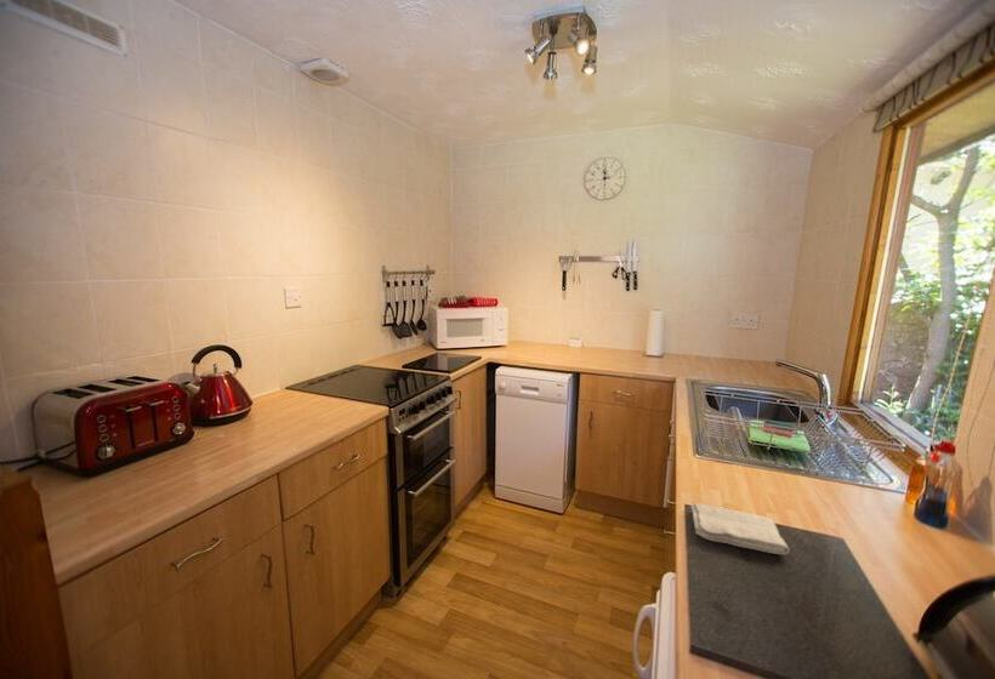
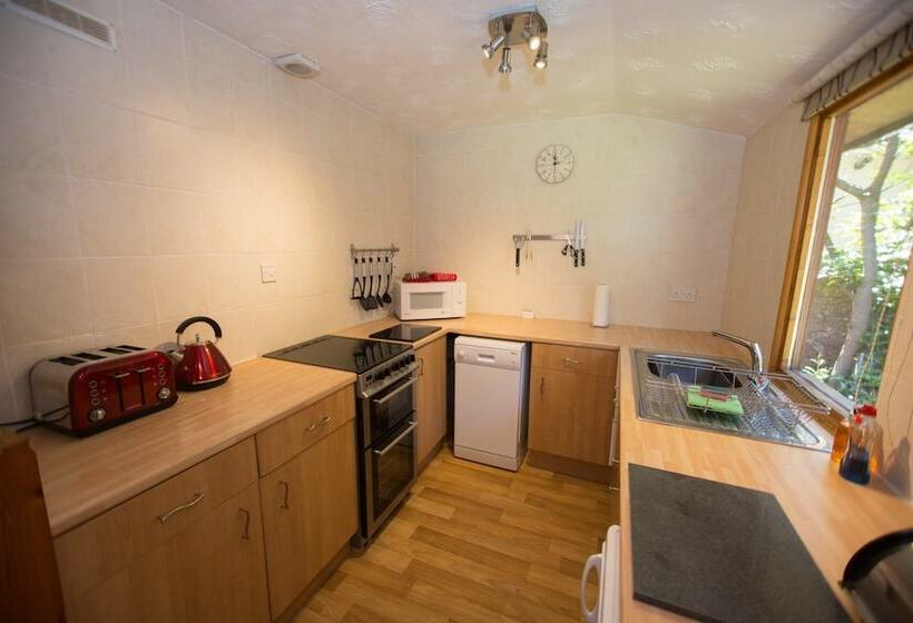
- washcloth (735, 525)
